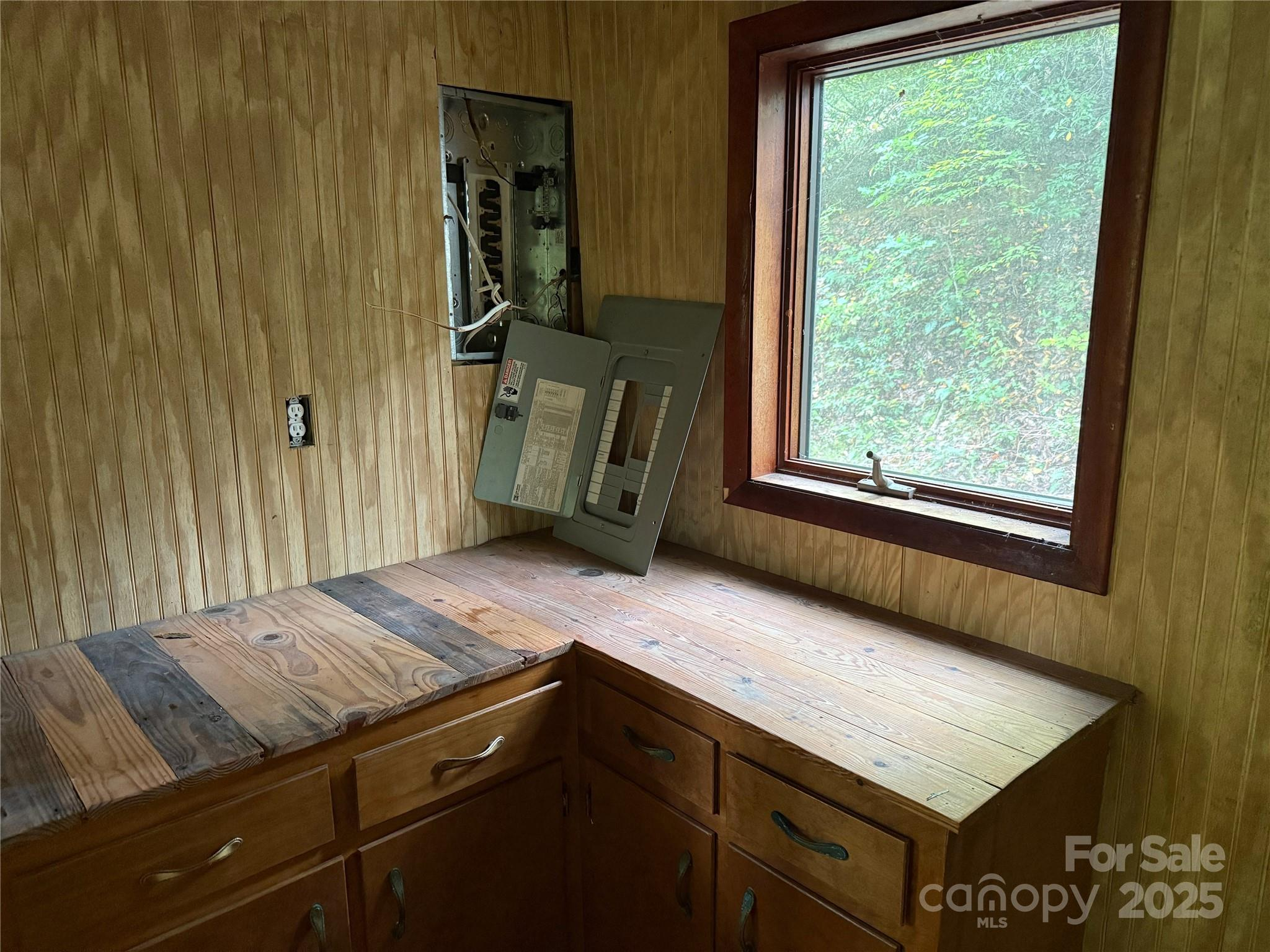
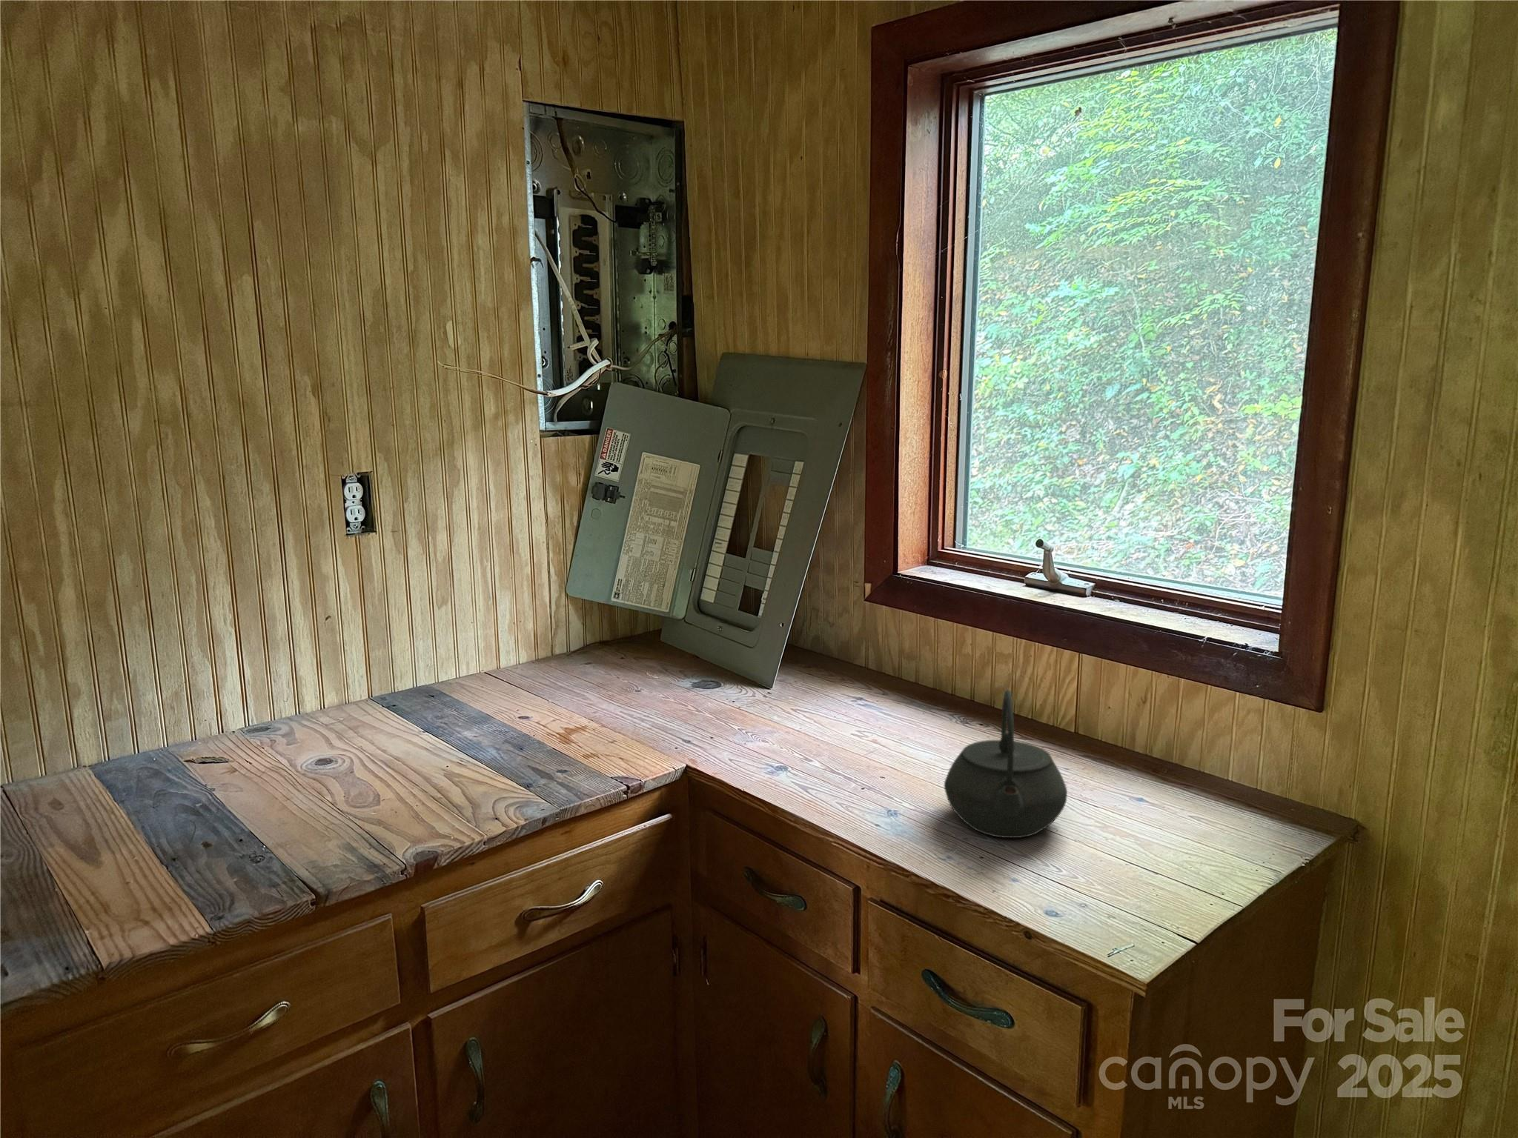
+ kettle (1006, 761)
